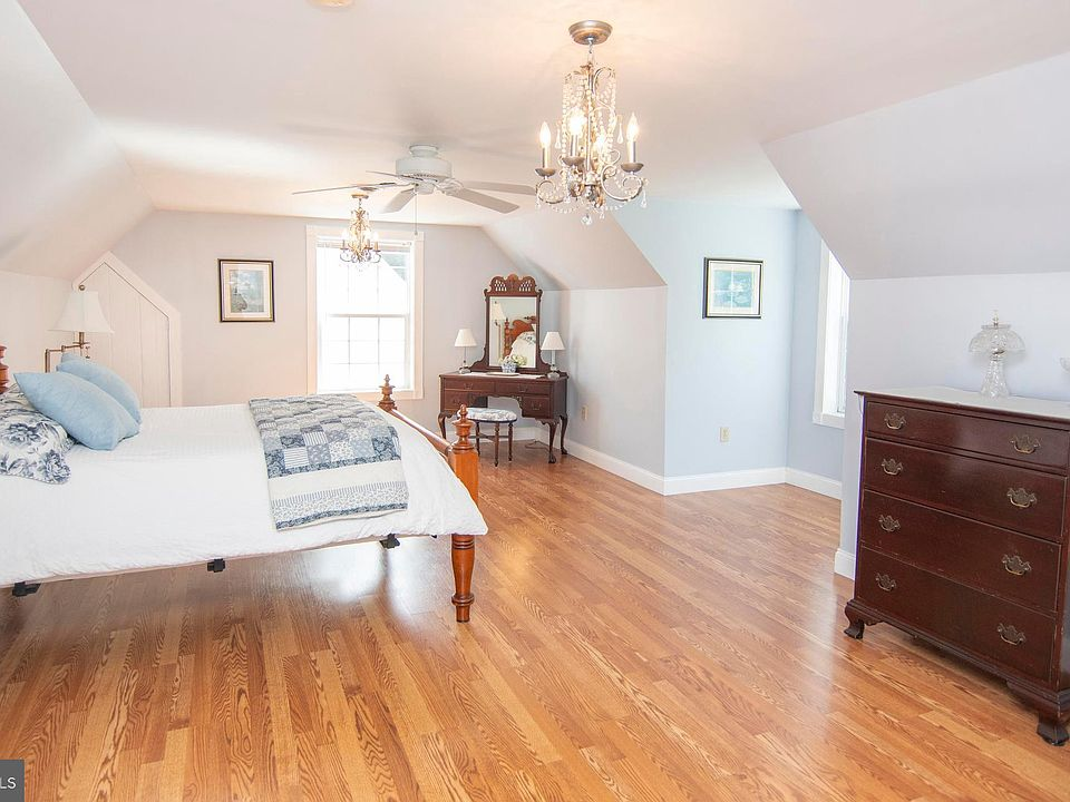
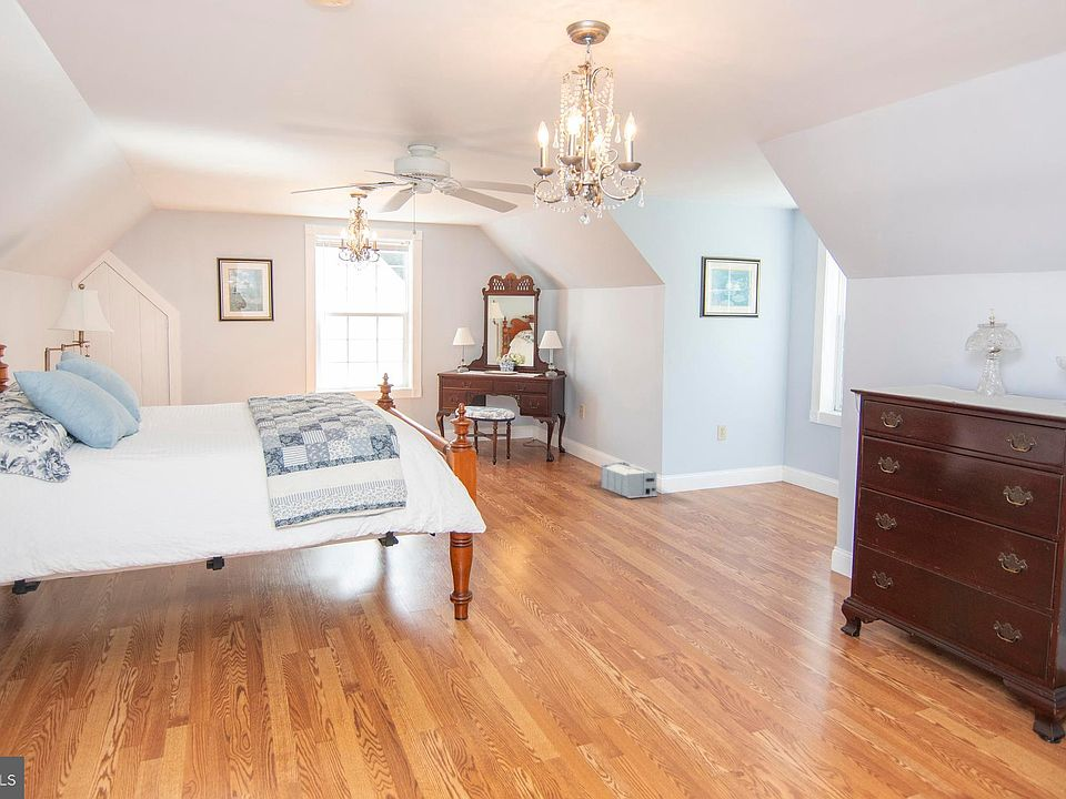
+ storage bin (624, 478)
